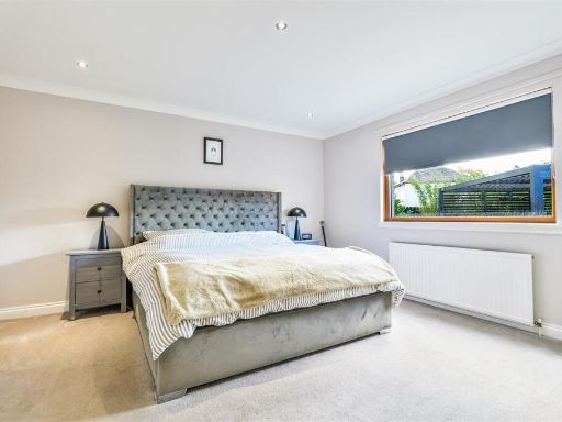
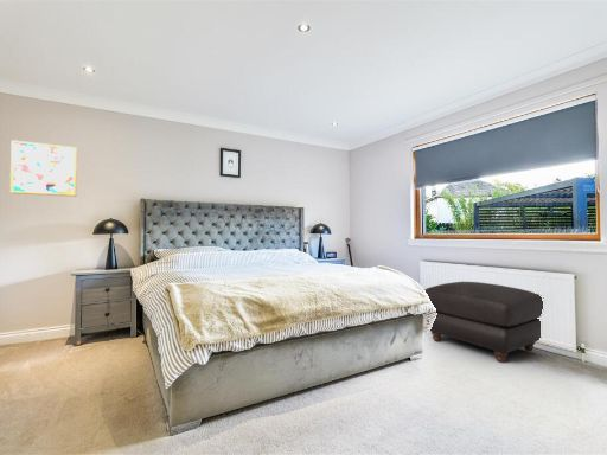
+ wall art (45, 169)
+ ottoman (480, 314)
